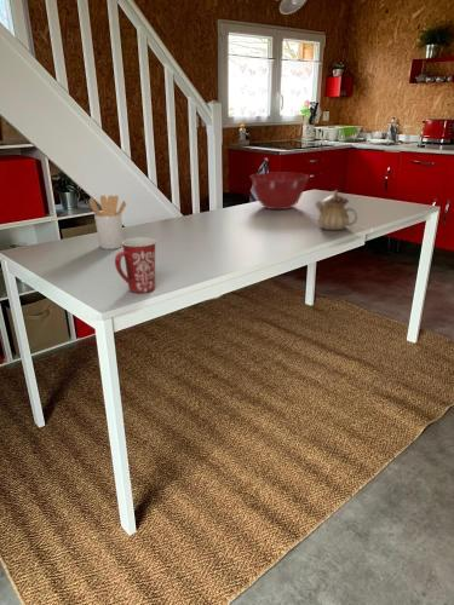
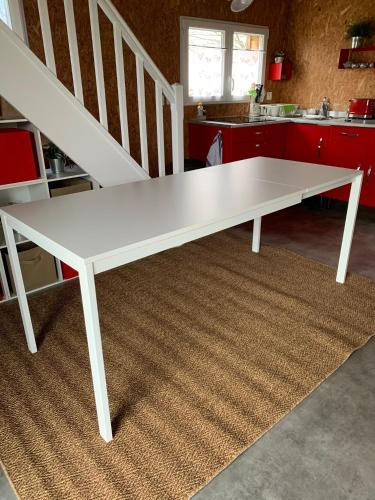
- mug (134, 266)
- teapot (335, 209)
- utensil holder (109, 220)
- mixing bowl (278, 191)
